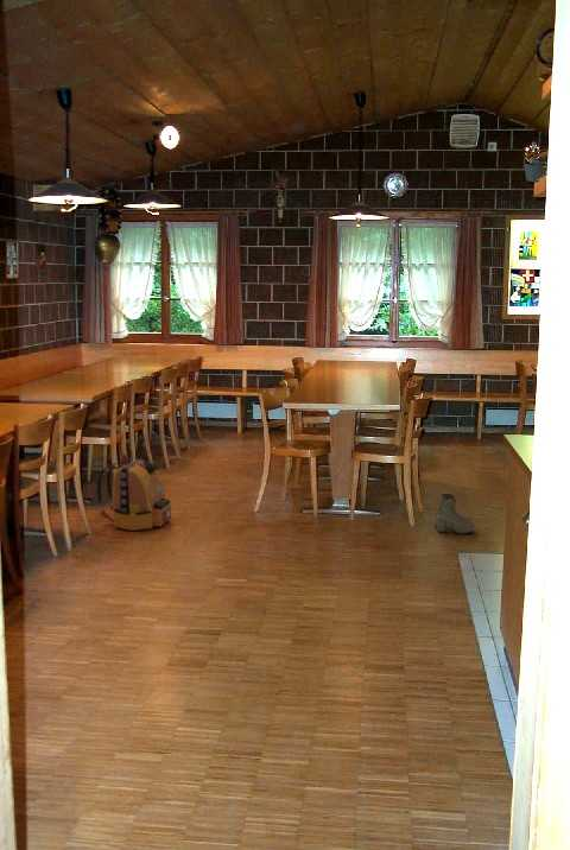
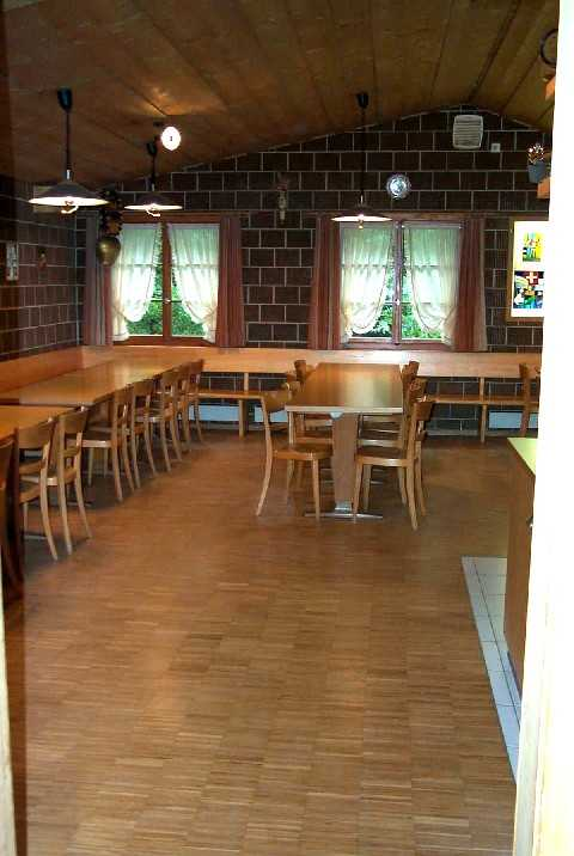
- boots (454, 513)
- backpack (135, 488)
